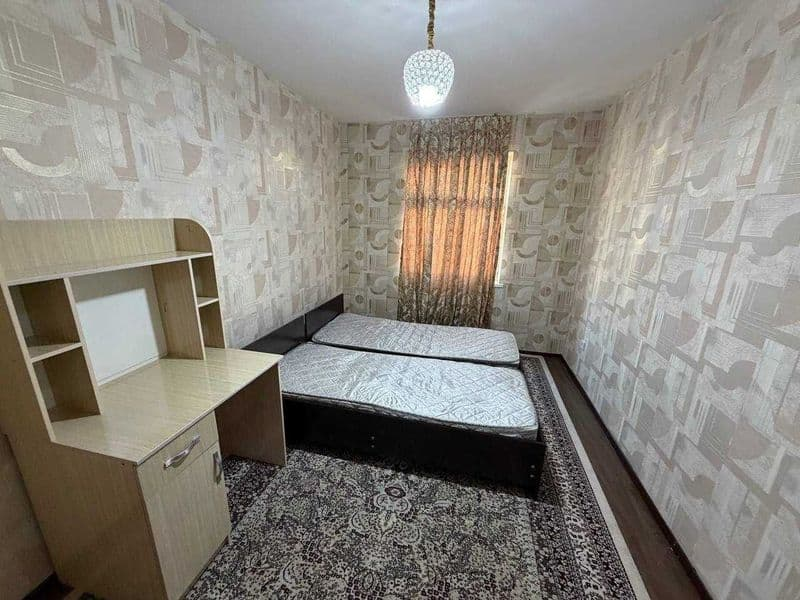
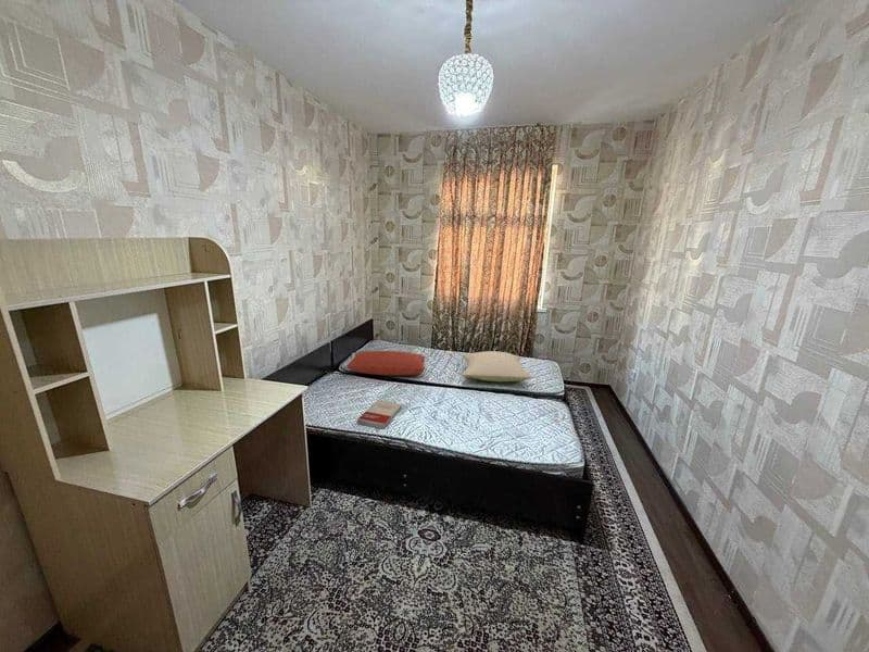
+ pillow (388, 362)
+ pillow (493, 365)
+ book (380, 413)
